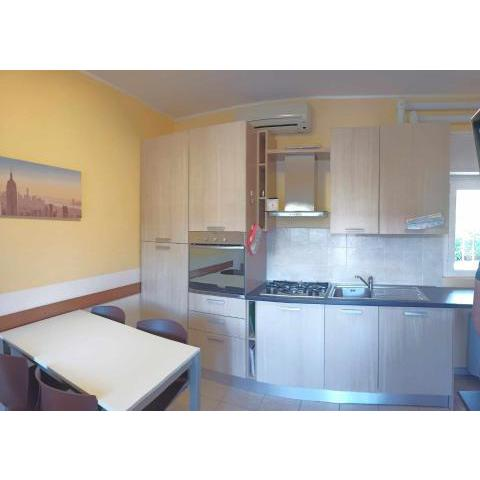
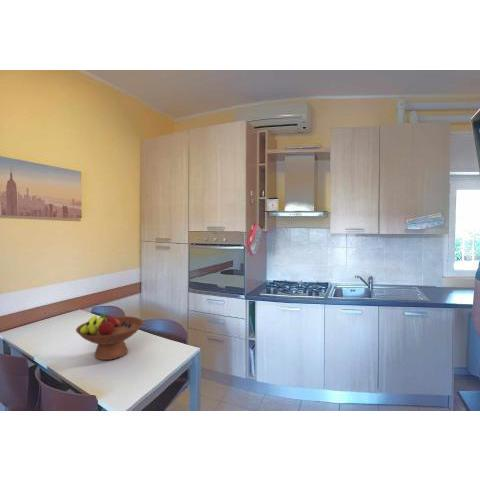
+ fruit bowl (111, 334)
